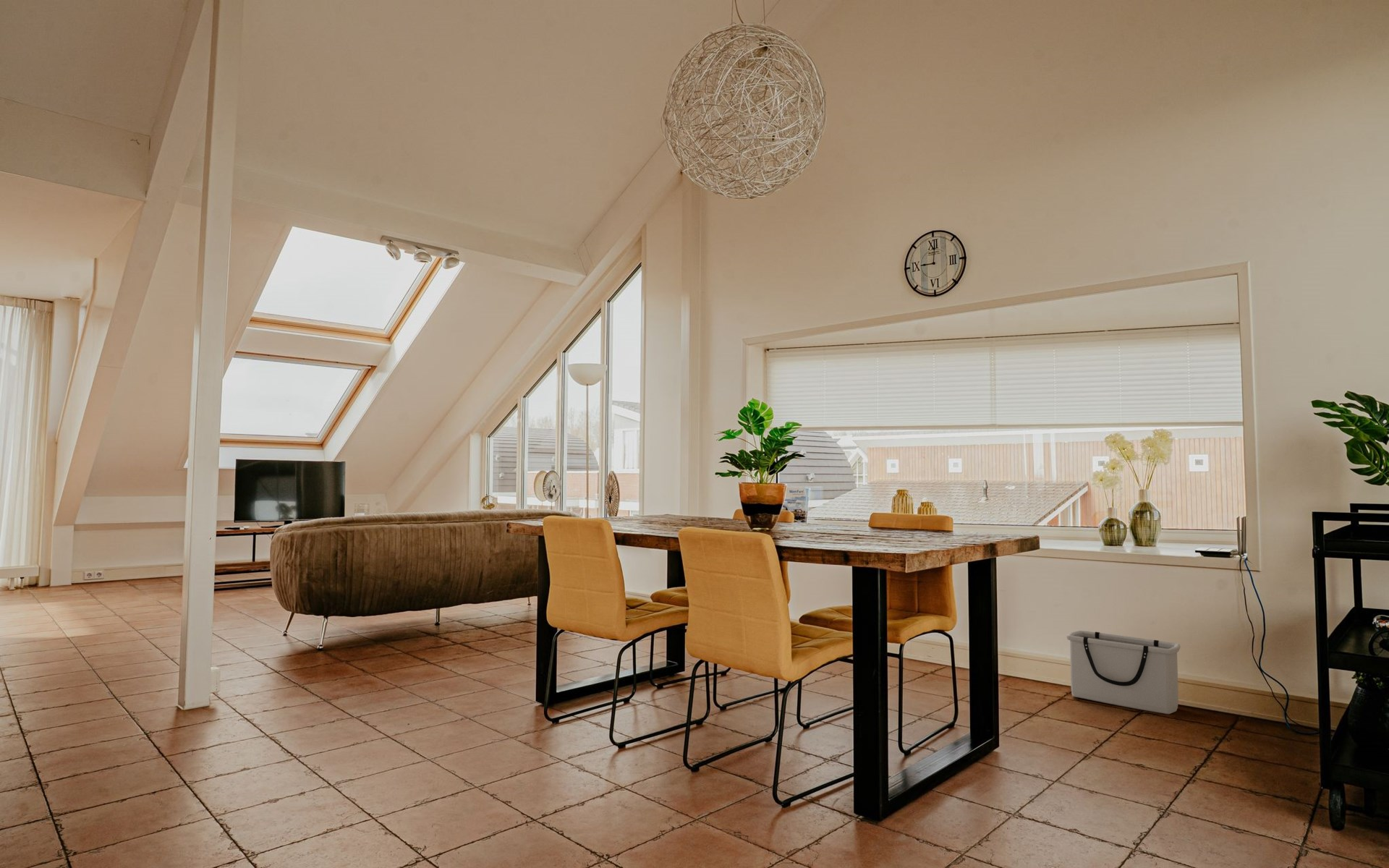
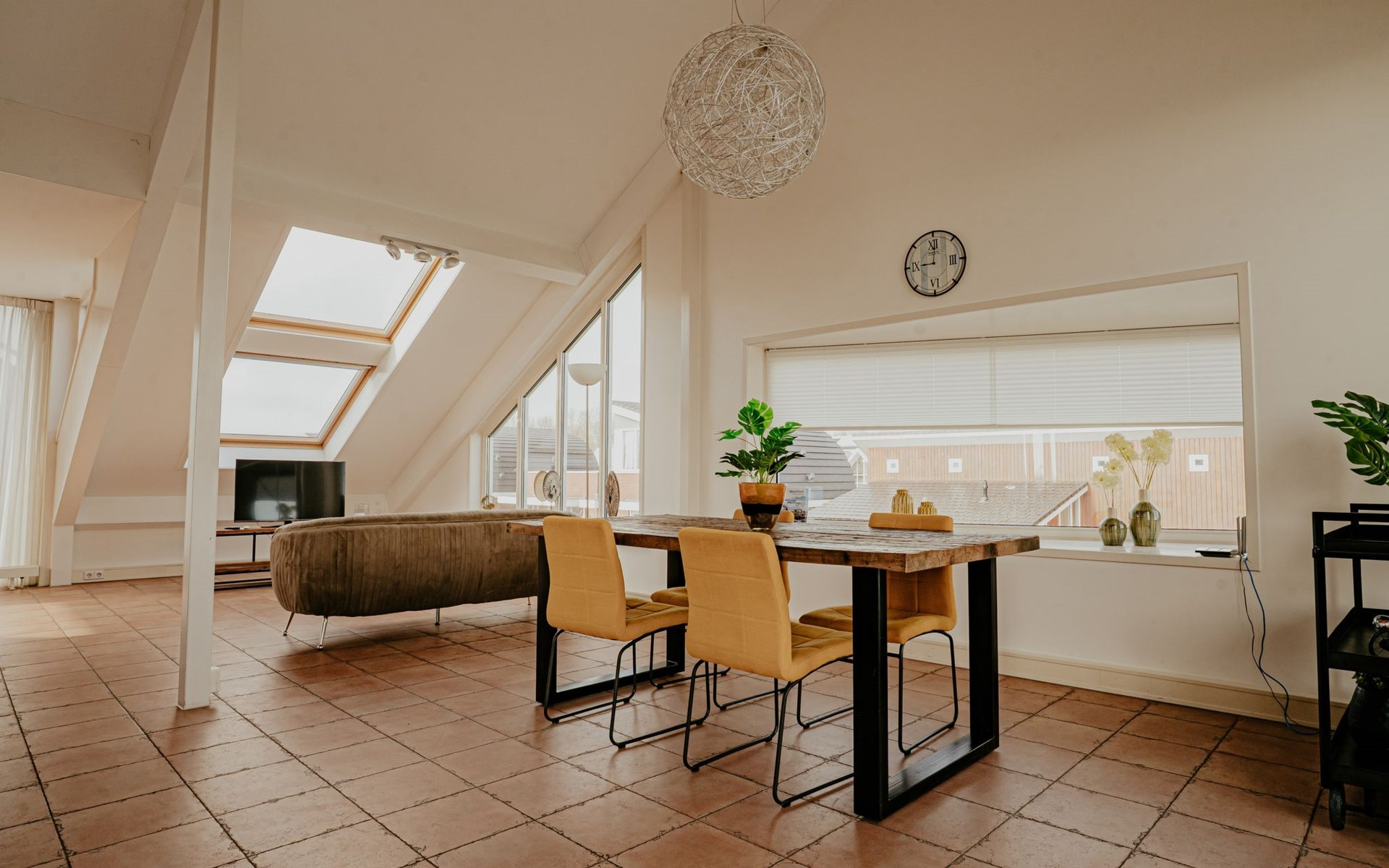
- storage bin (1122, 671)
